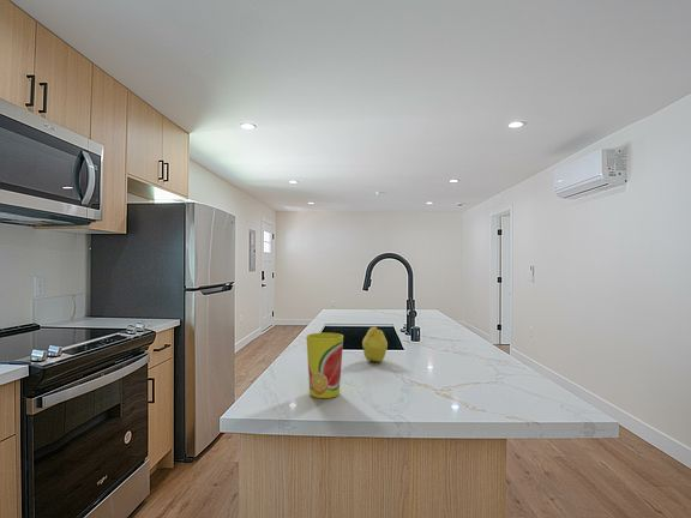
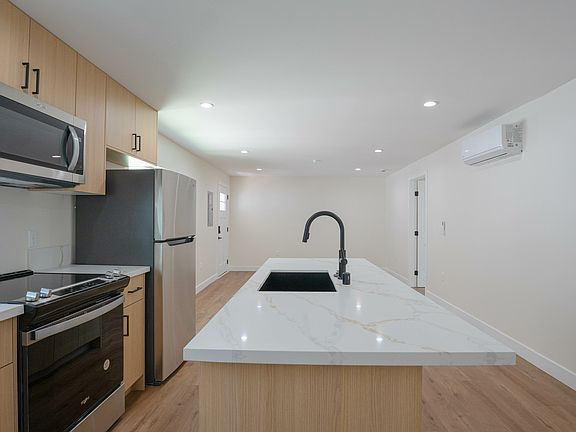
- cup (324, 365)
- fruit (374, 343)
